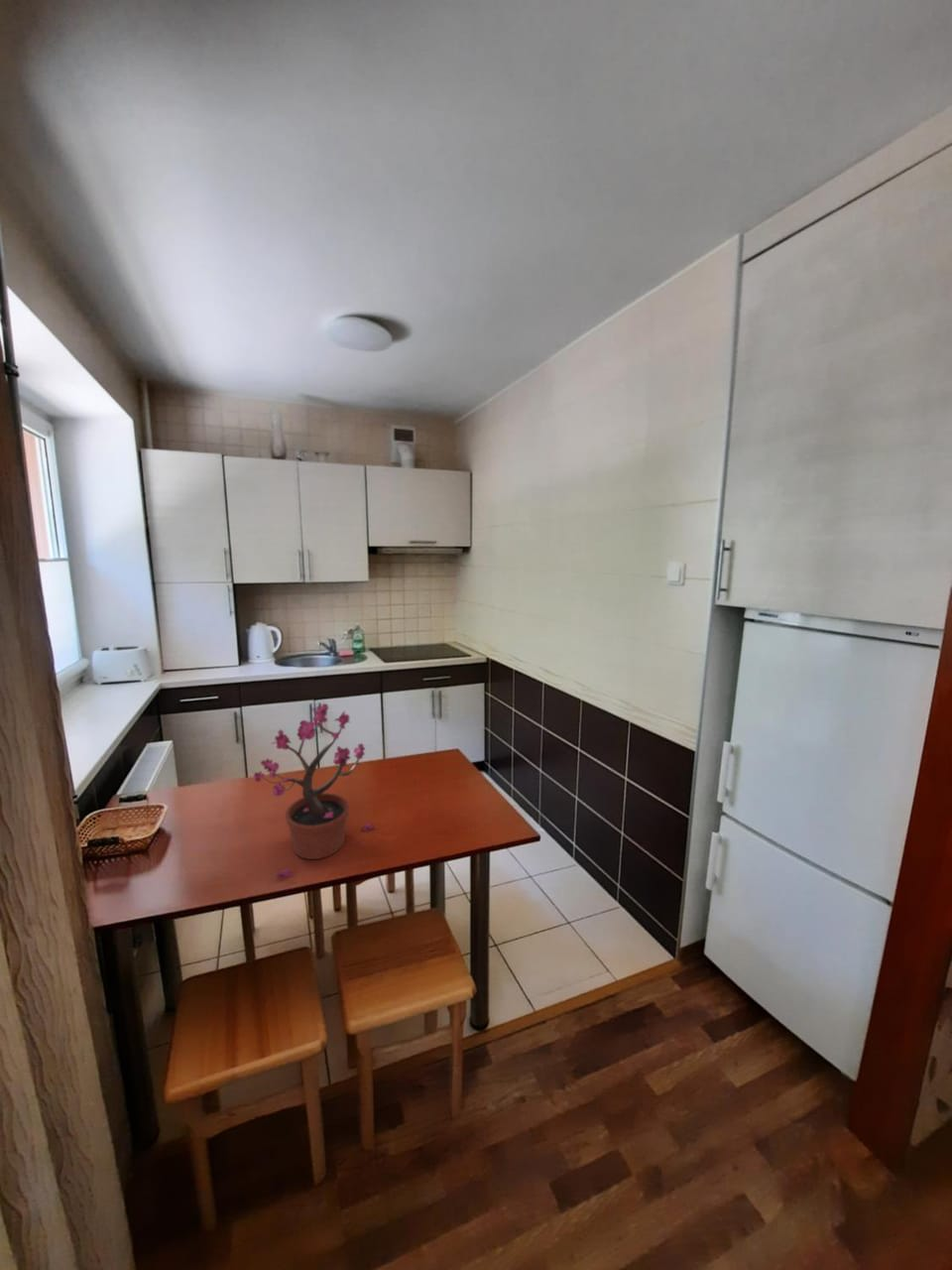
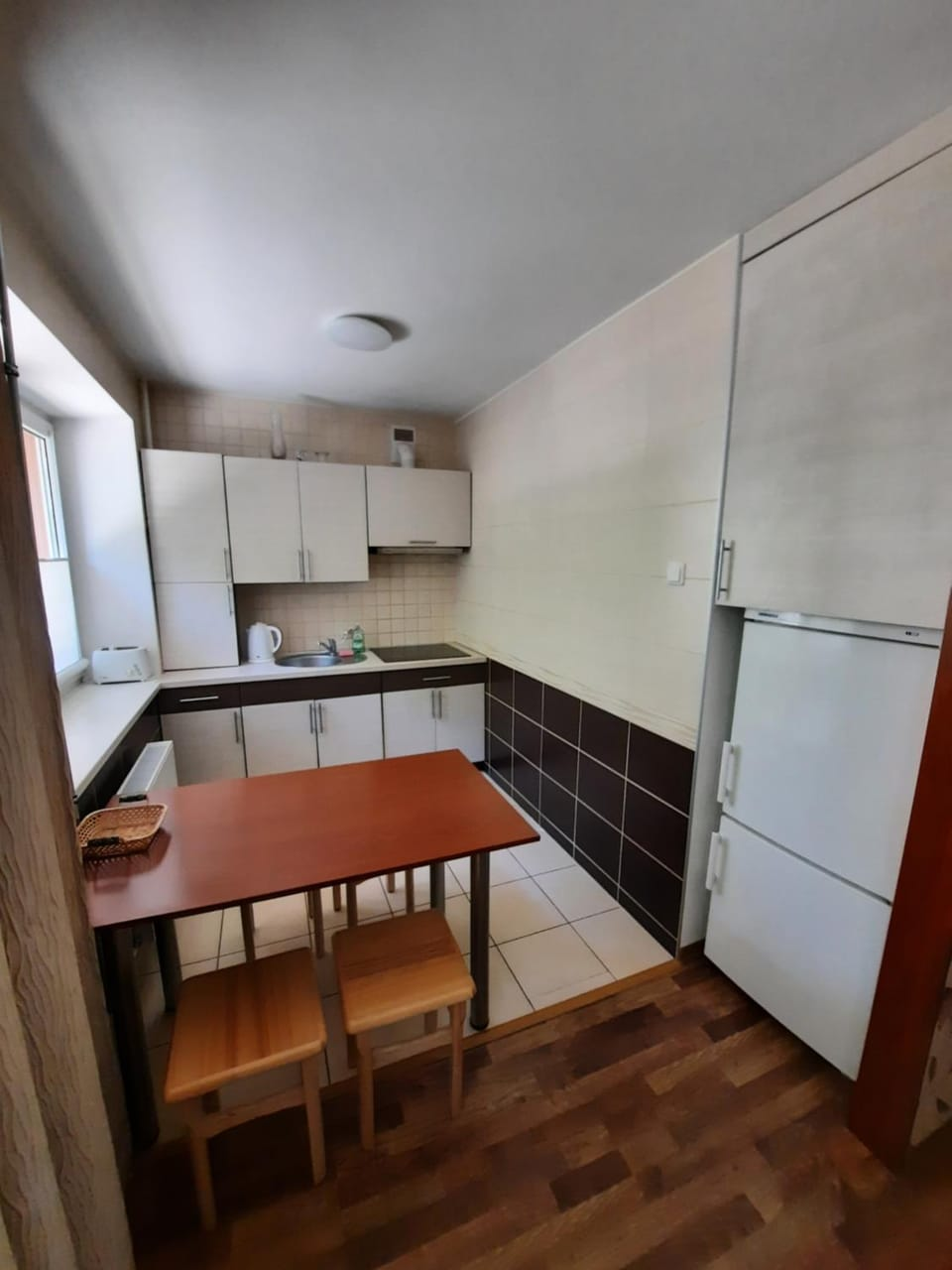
- potted plant (311, 782)
